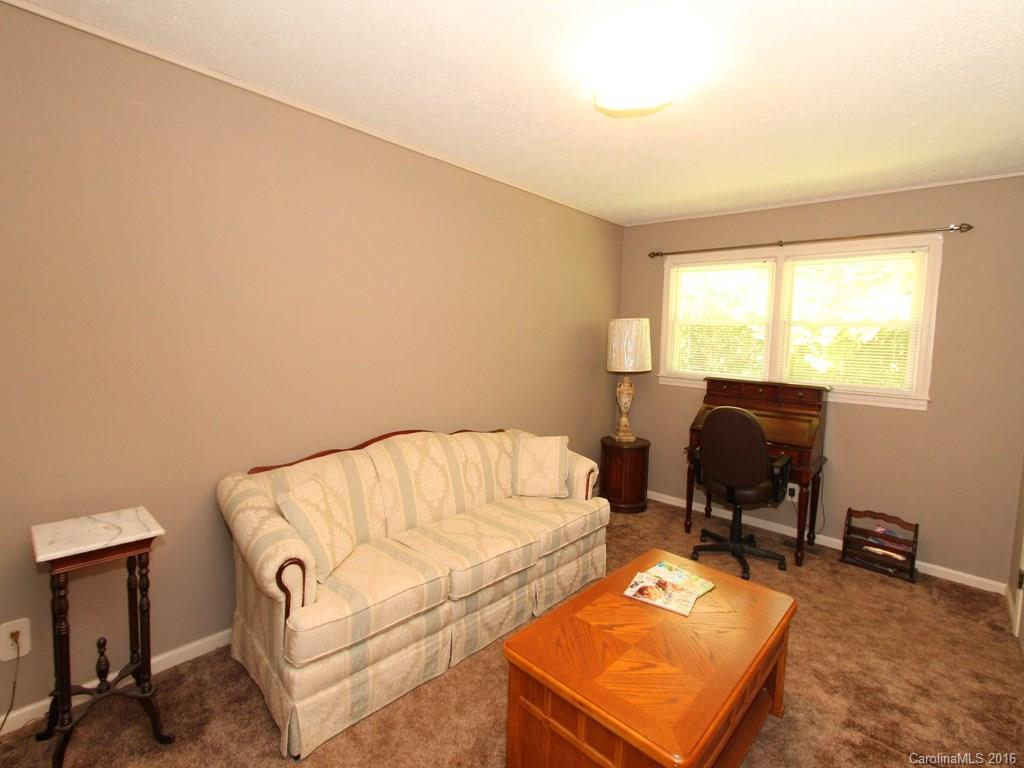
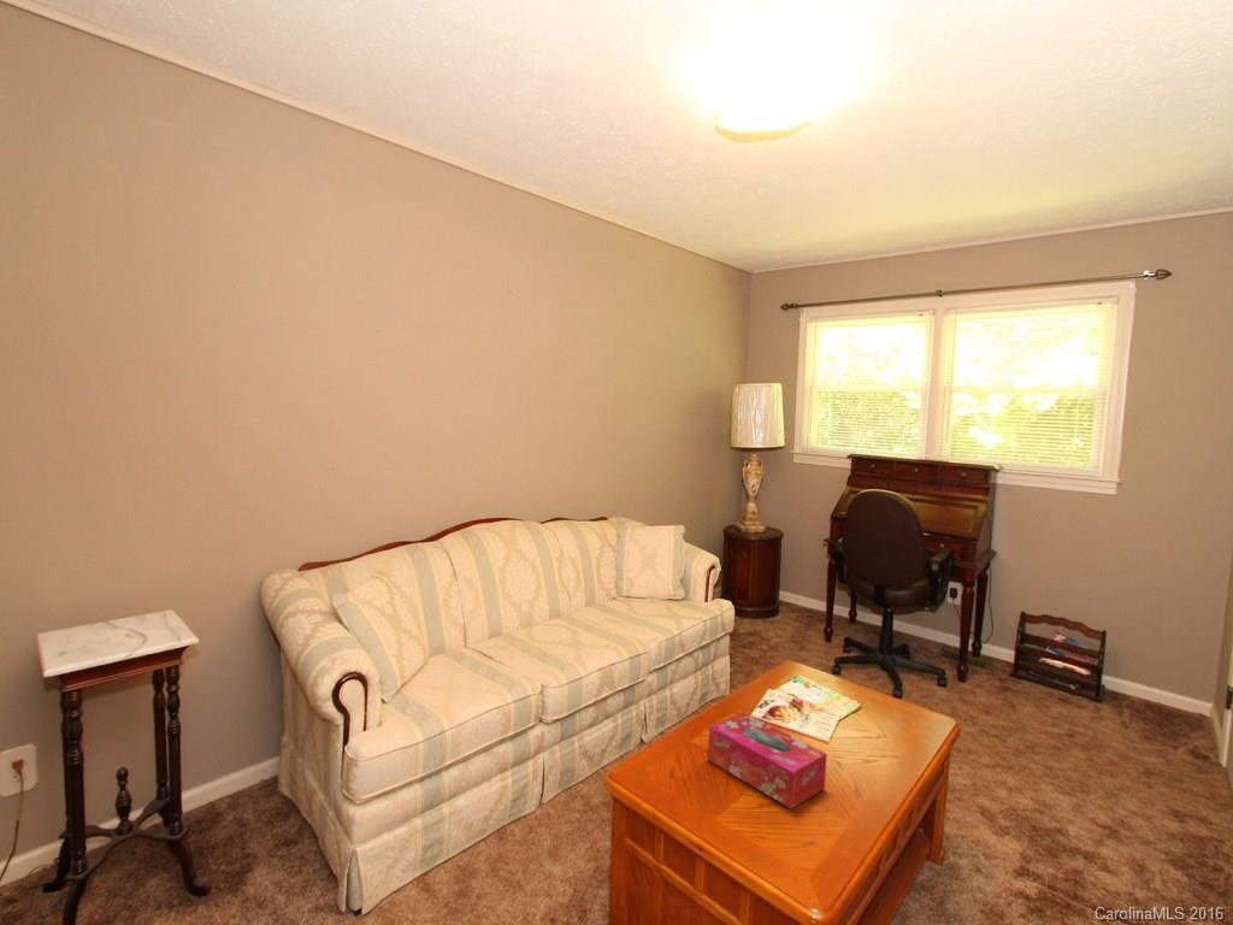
+ tissue box (765, 756)
